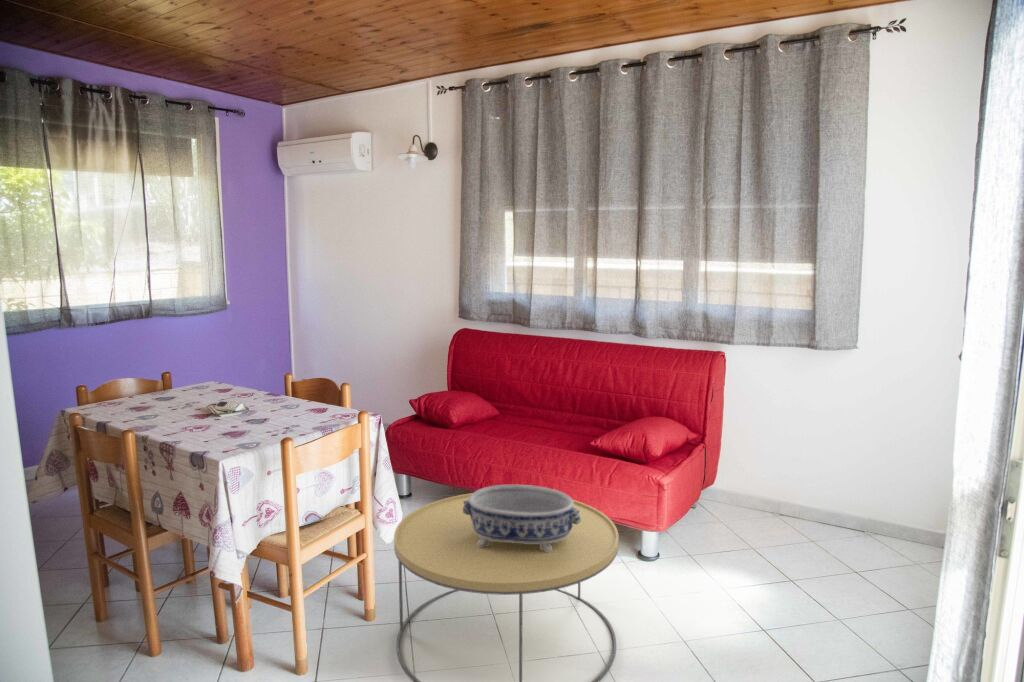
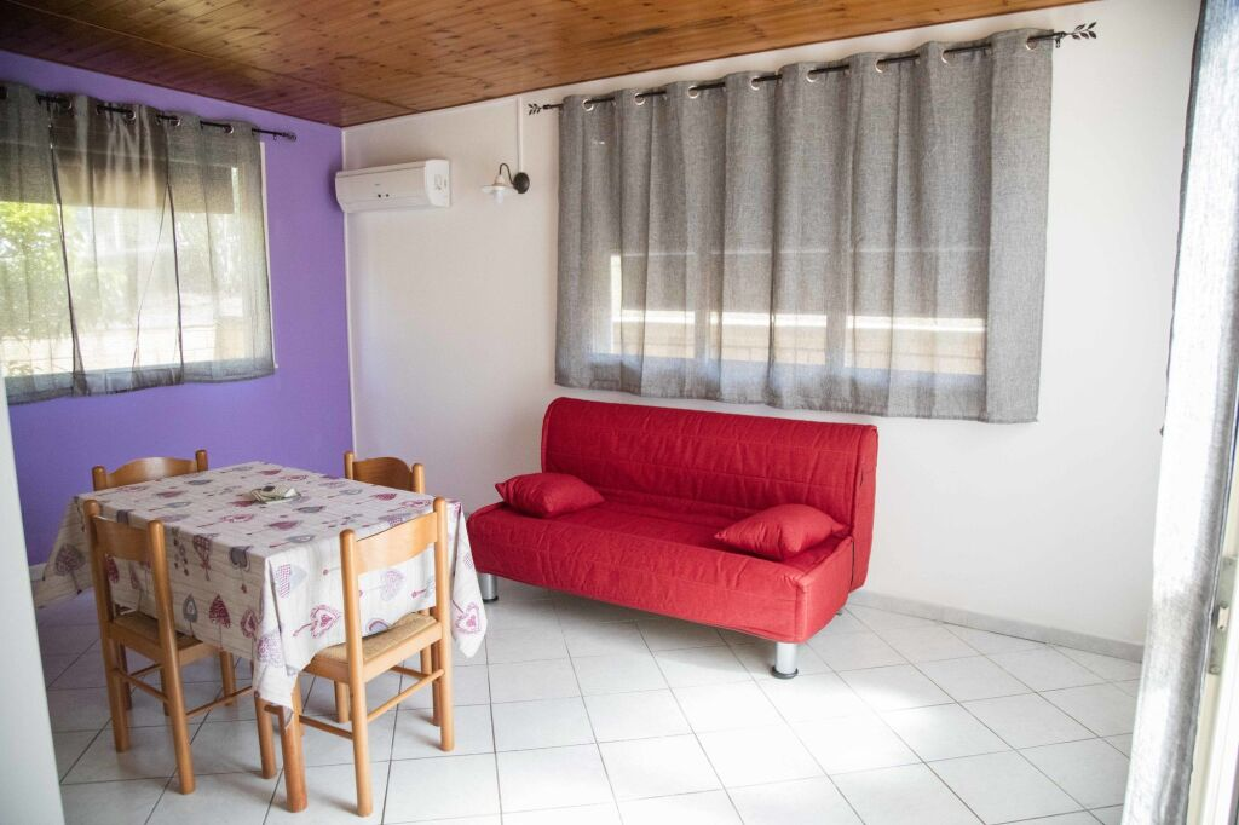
- decorative bowl (520, 514)
- coffee table (506, 583)
